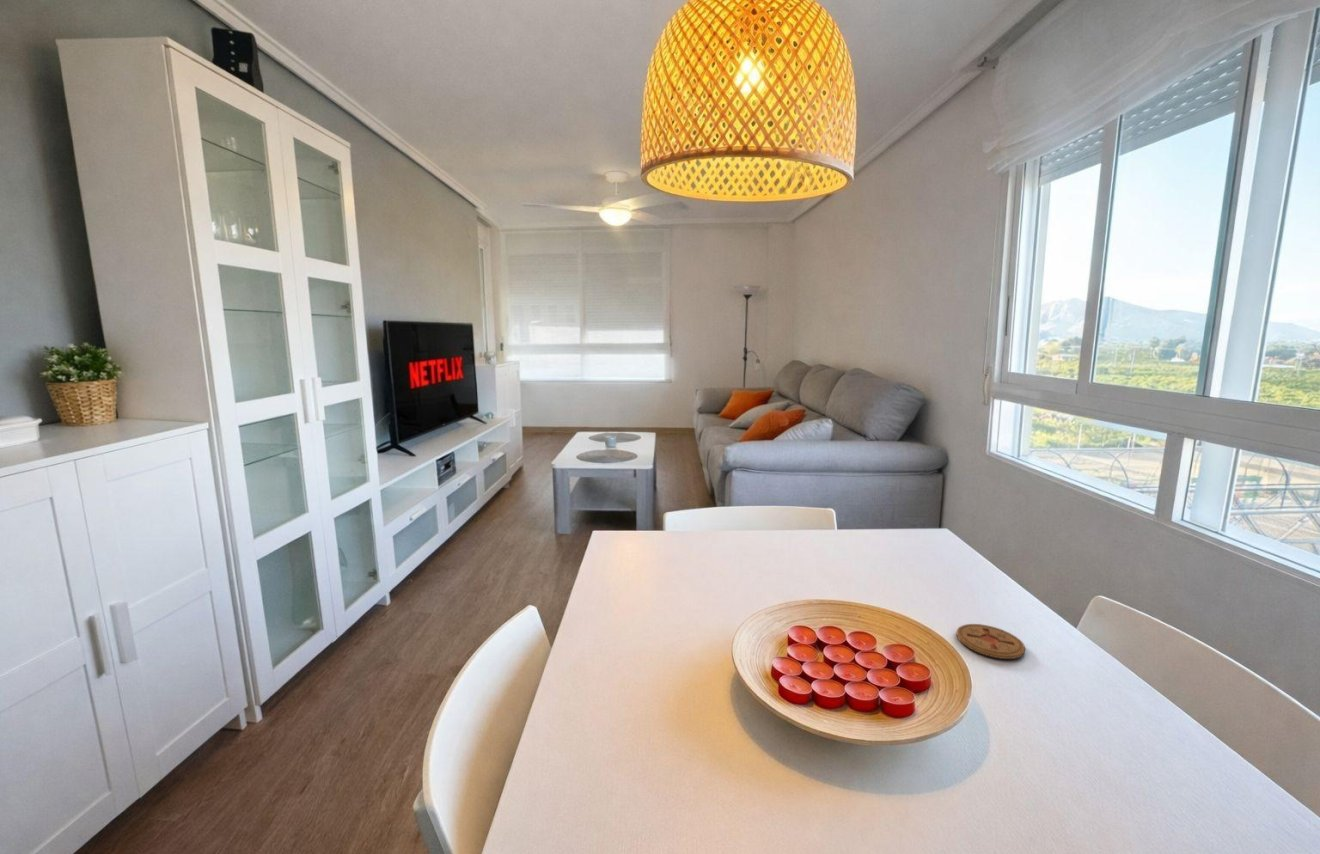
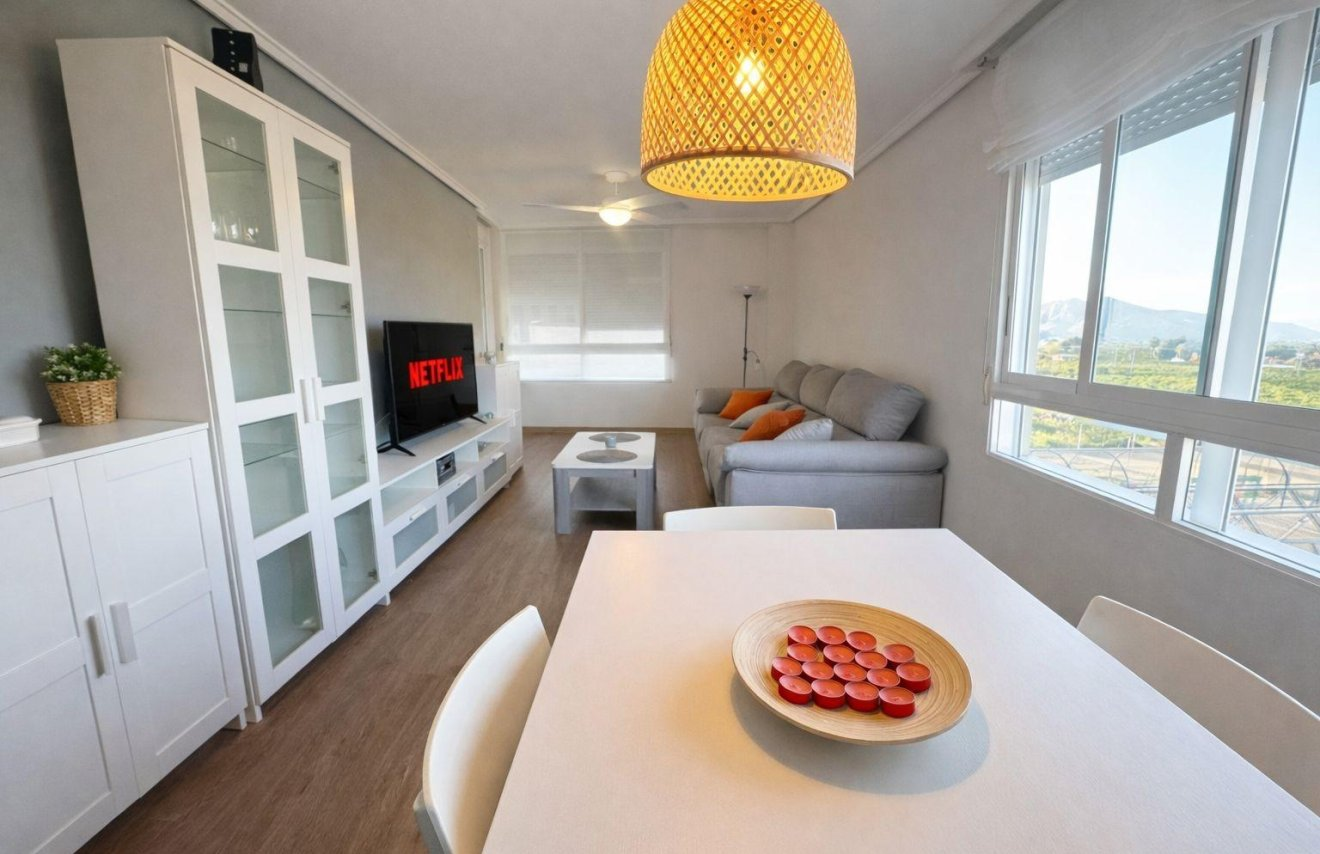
- coaster (989, 640)
